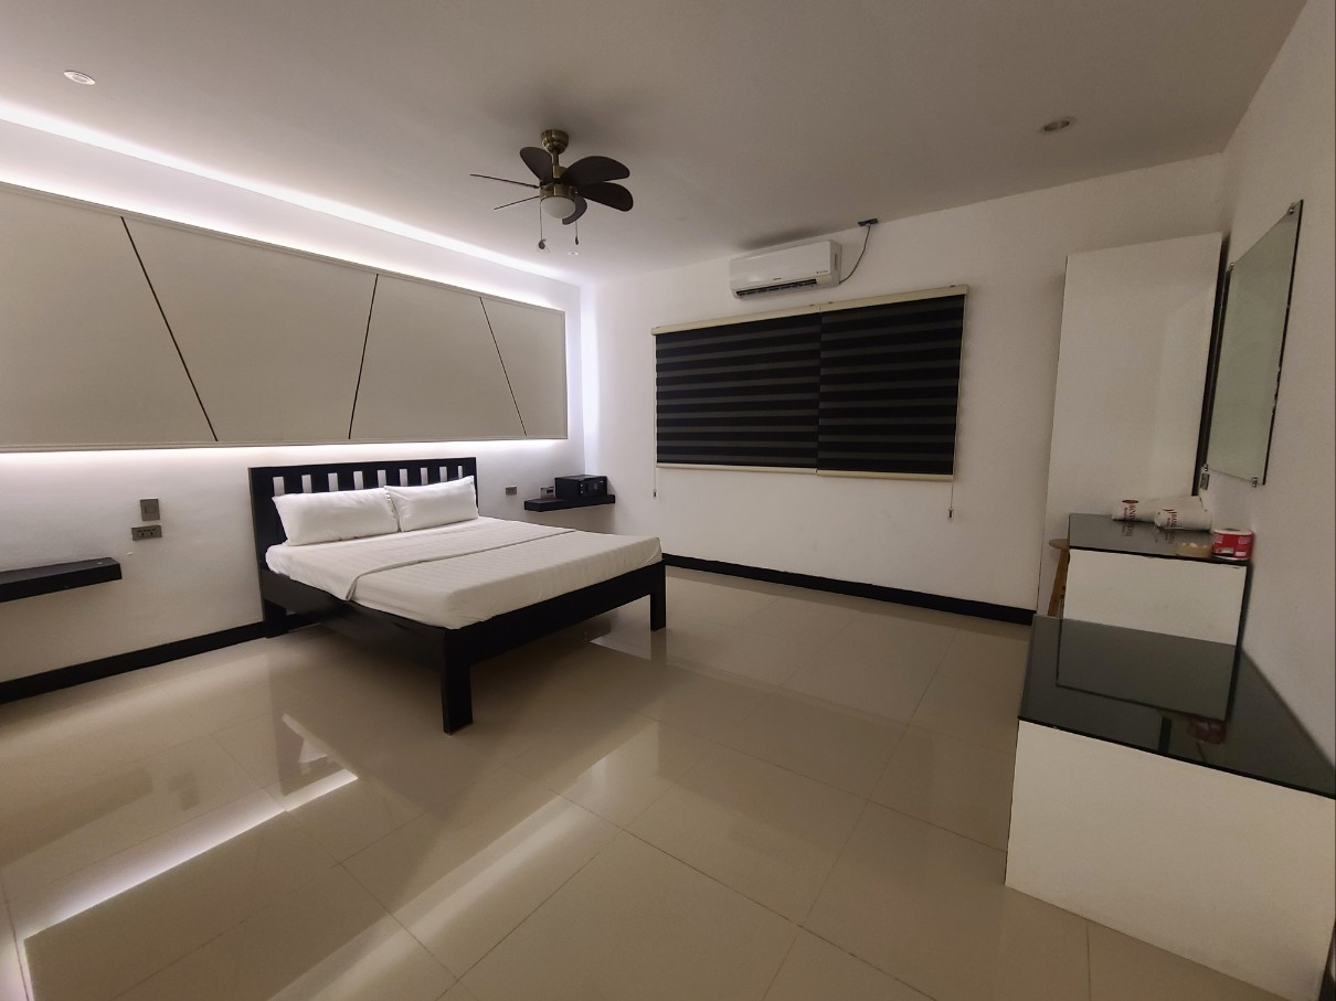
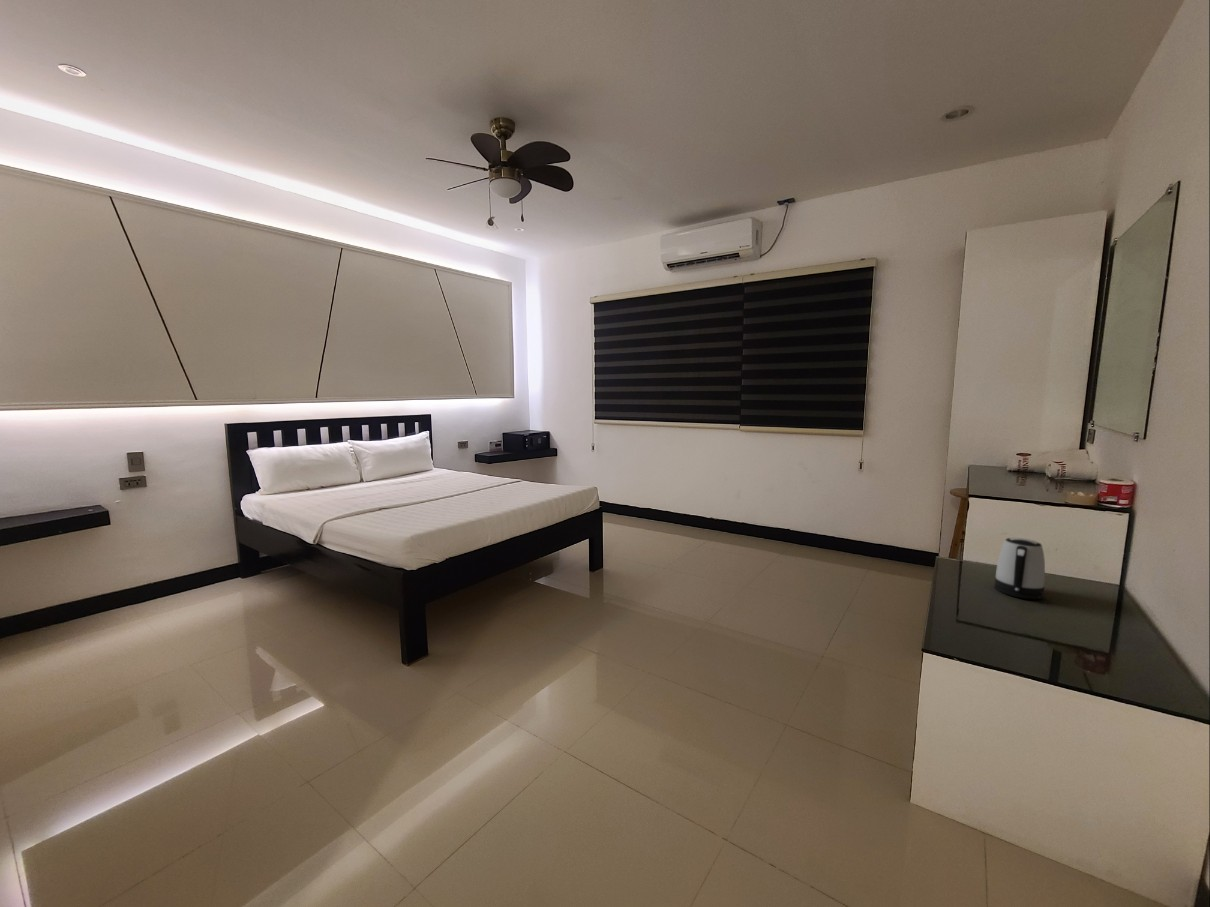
+ kettle (1020, 567)
